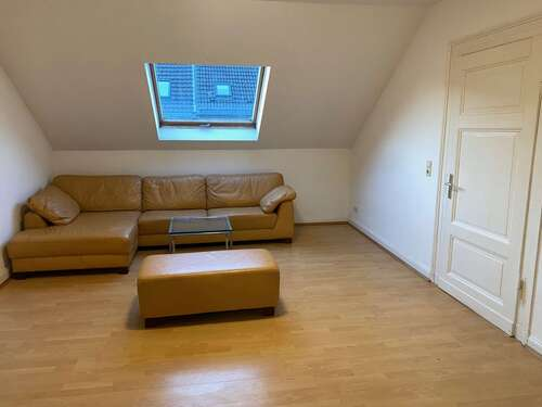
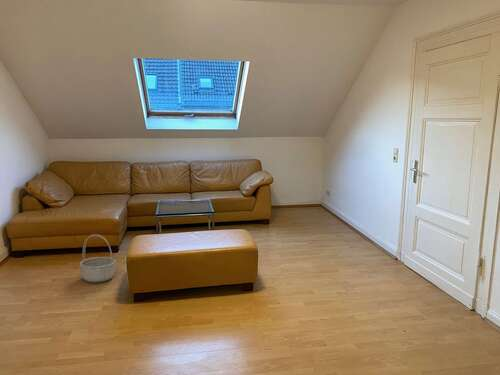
+ basket (97, 257)
